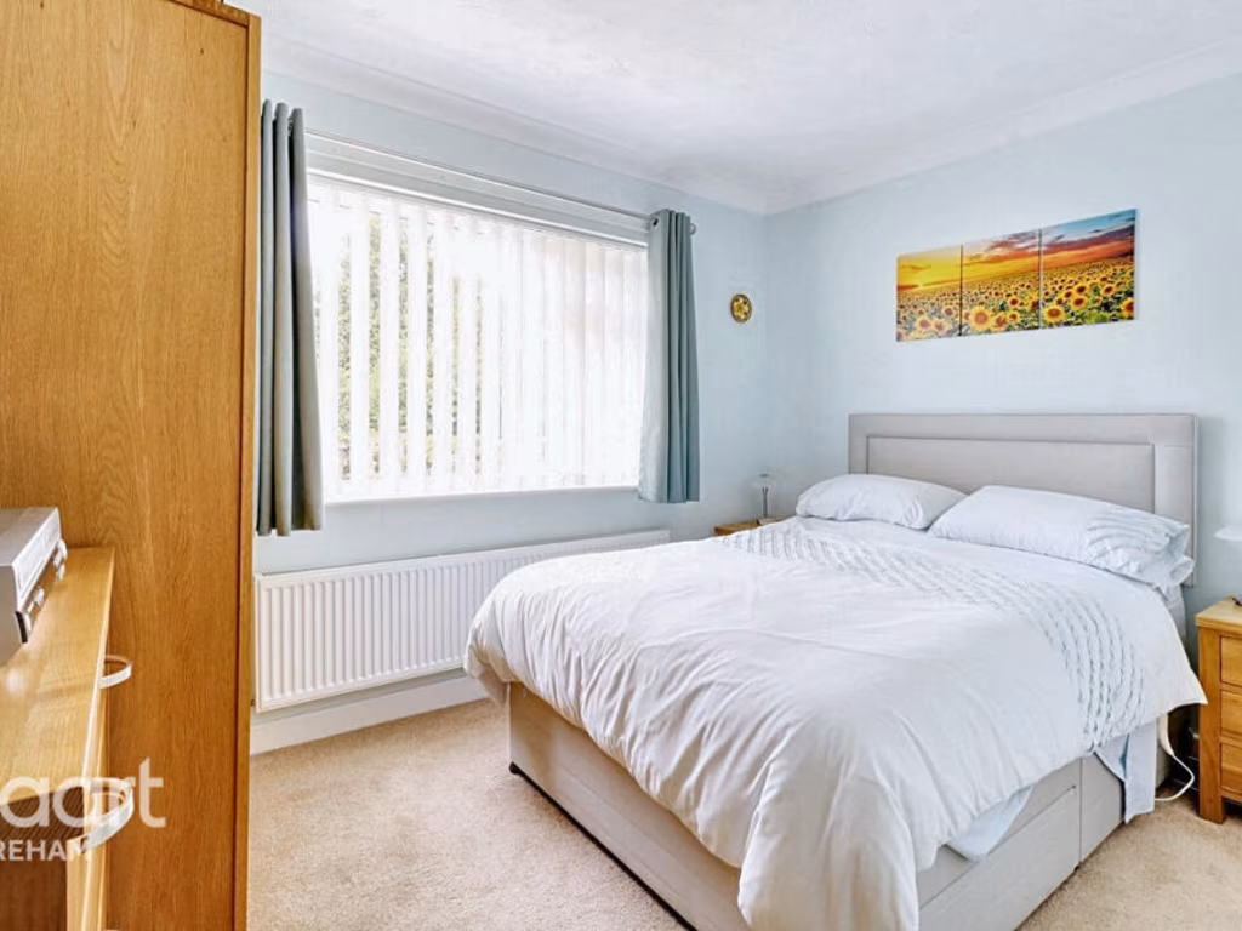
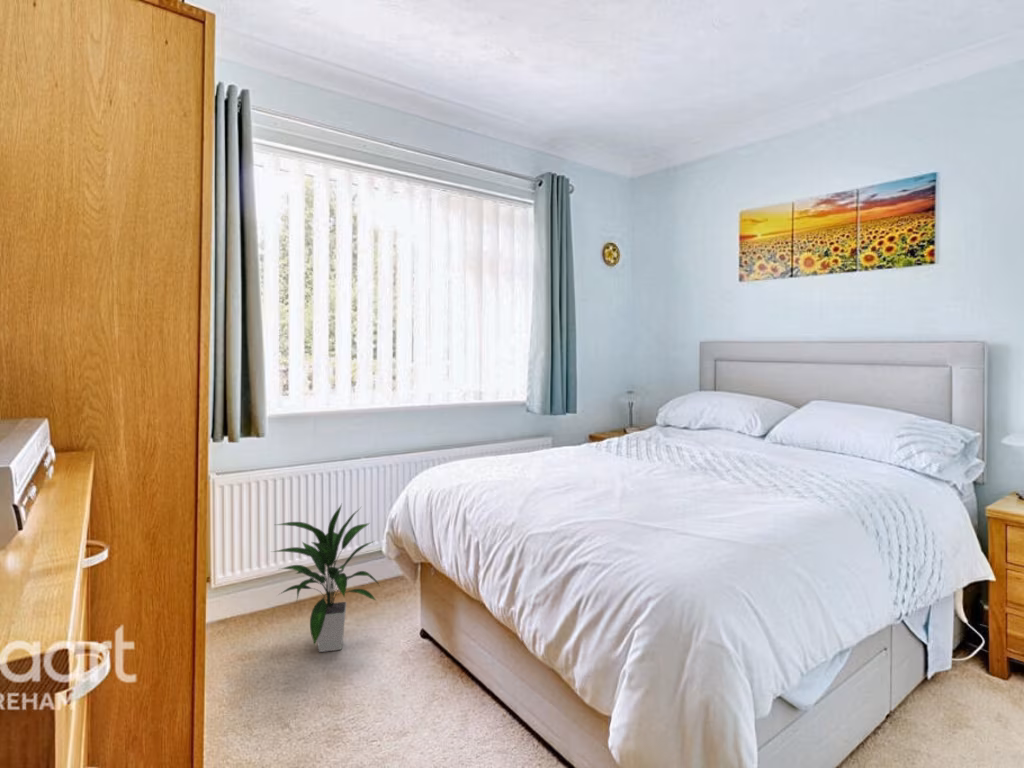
+ indoor plant (327, 577)
